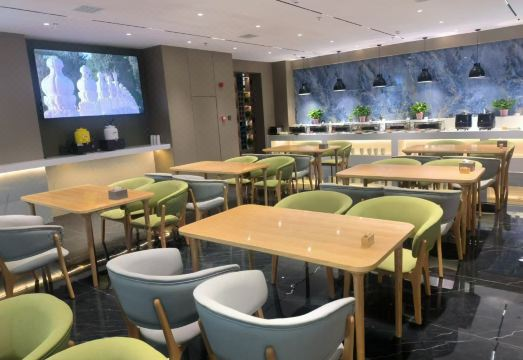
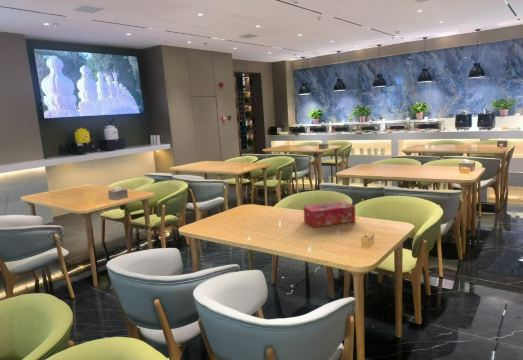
+ tissue box (329, 213)
